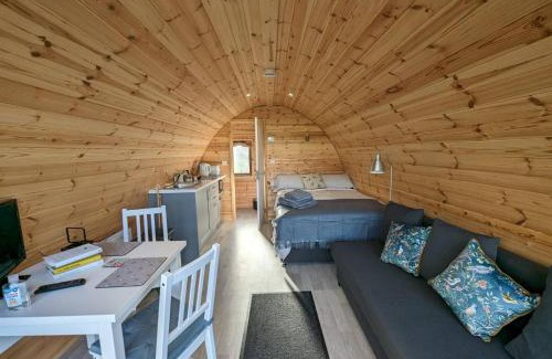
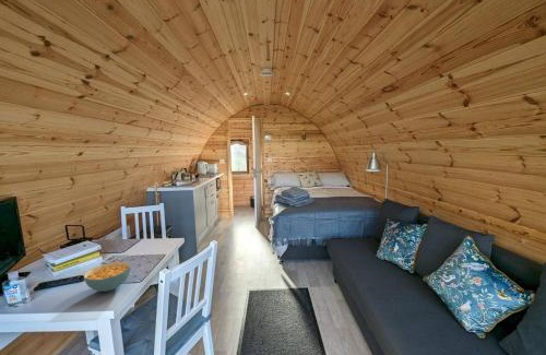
+ cereal bowl (108, 279)
